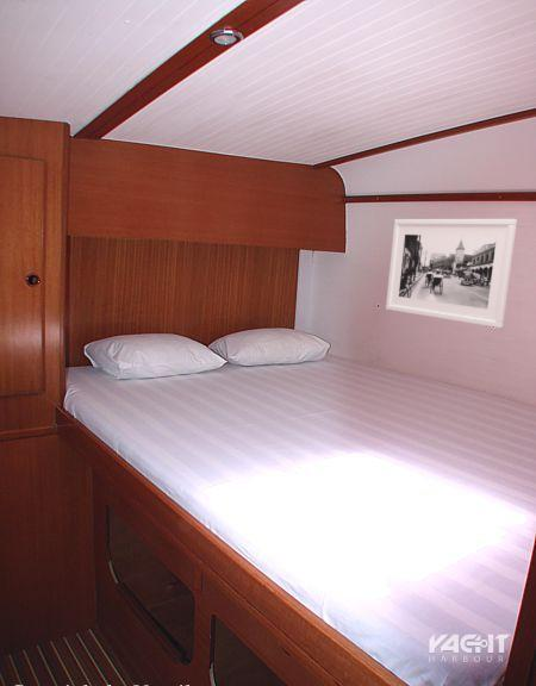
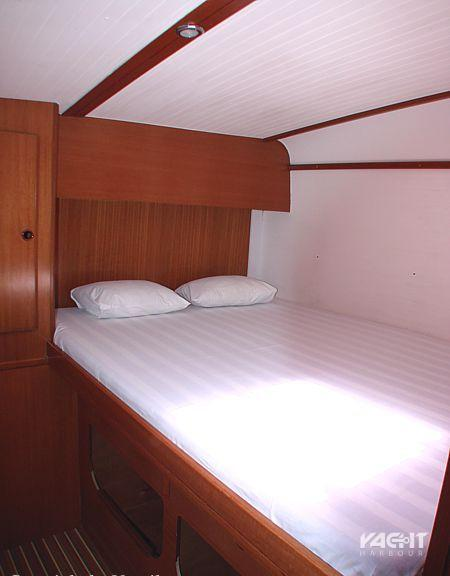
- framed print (444, 269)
